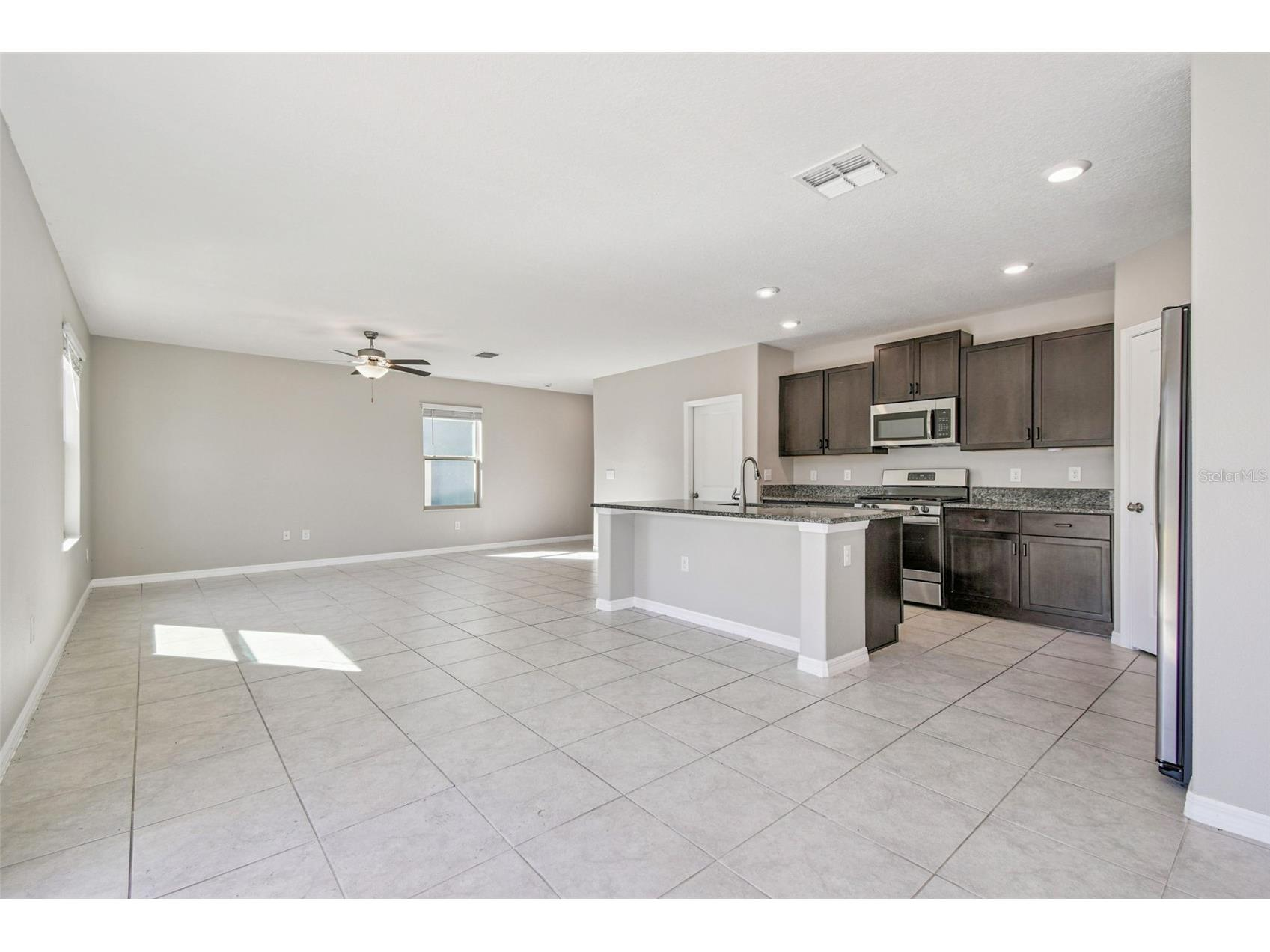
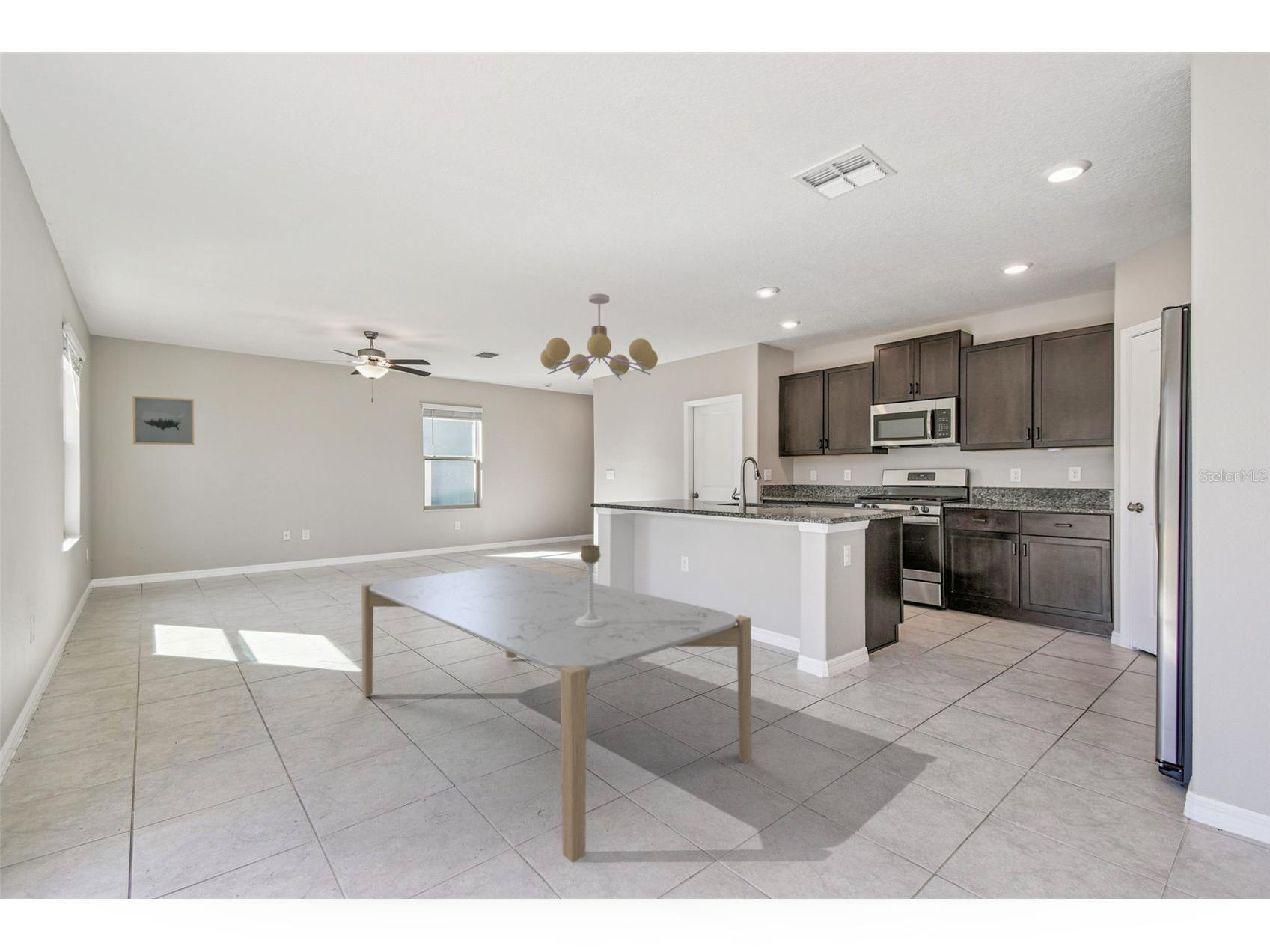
+ candle holder (590, 584)
+ chandelier (599, 334)
+ wall art (164, 421)
+ dining table (531, 660)
